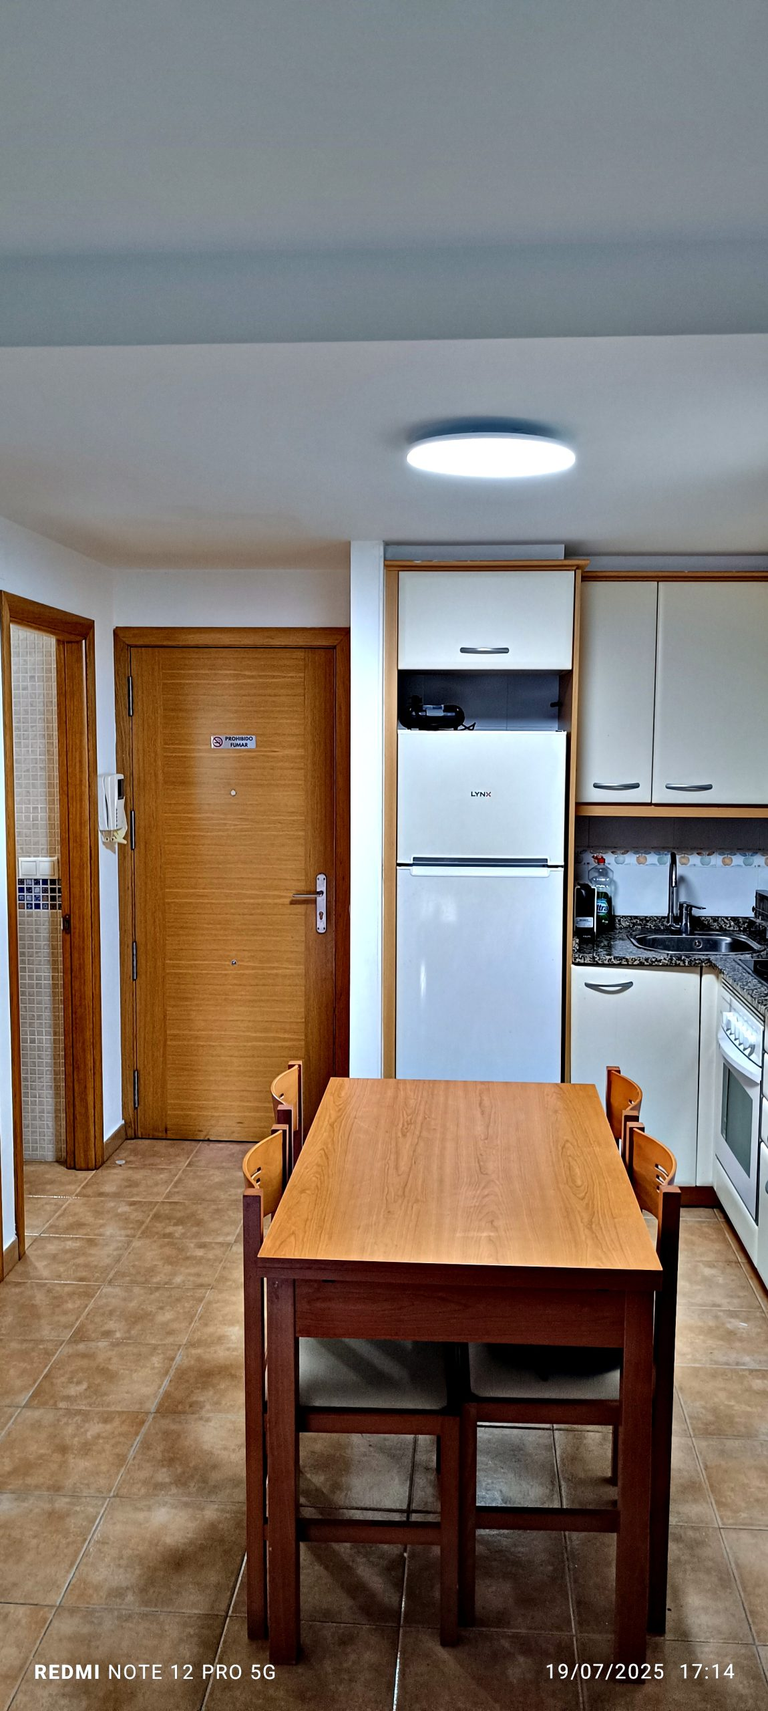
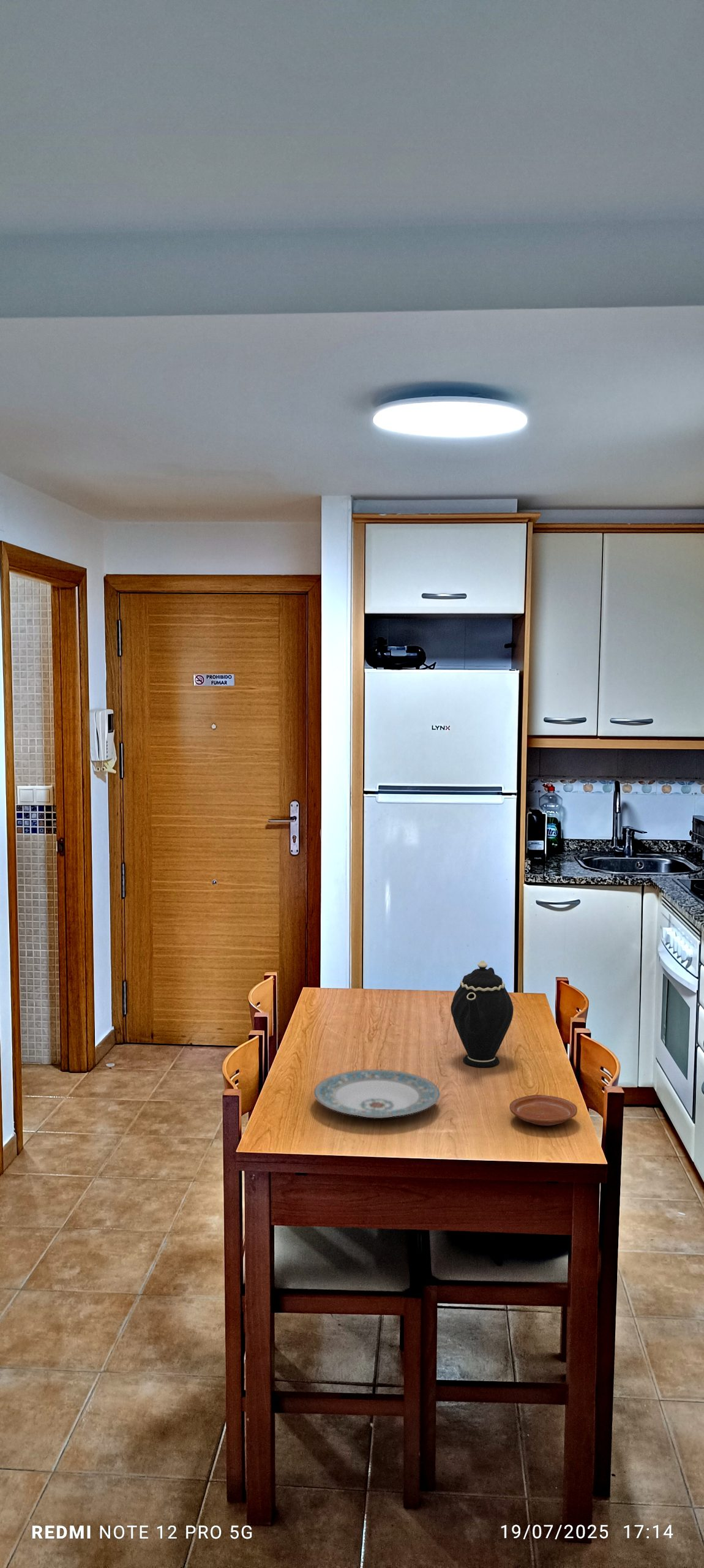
+ plate (542, 1114)
+ teapot (481, 1011)
+ plate (376, 1099)
